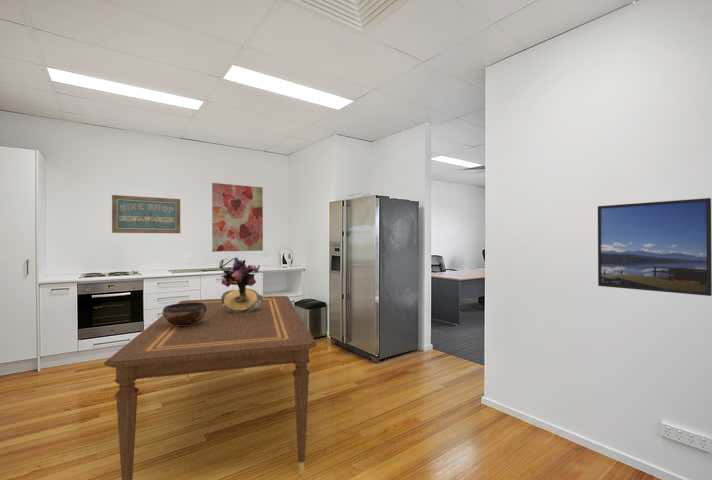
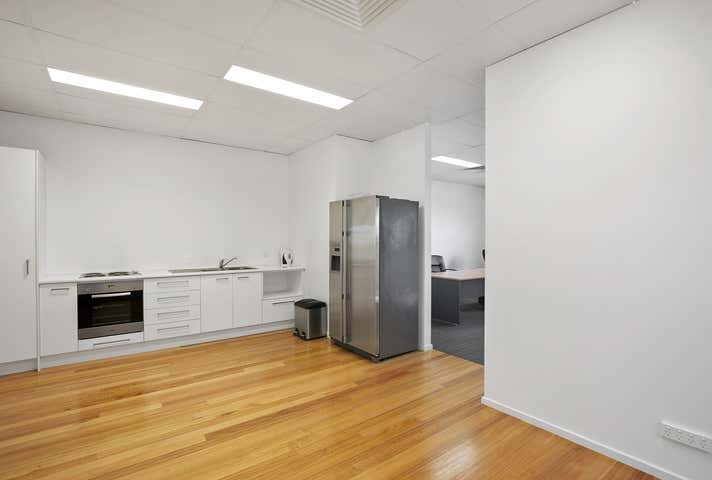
- wall art (147, 215)
- decorative bowl (185, 314)
- bouquet (240, 283)
- dining table (230, 366)
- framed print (648, 246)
- wall art (238, 218)
